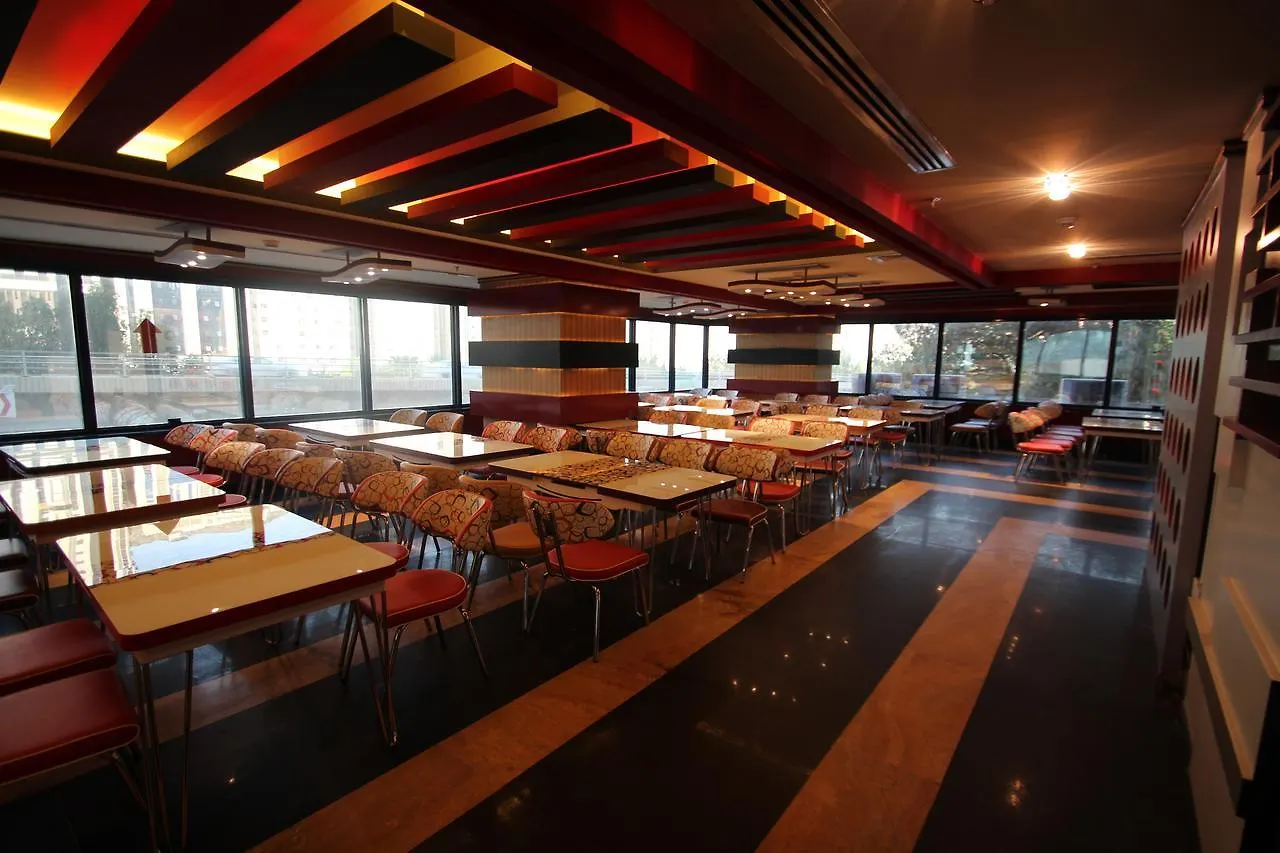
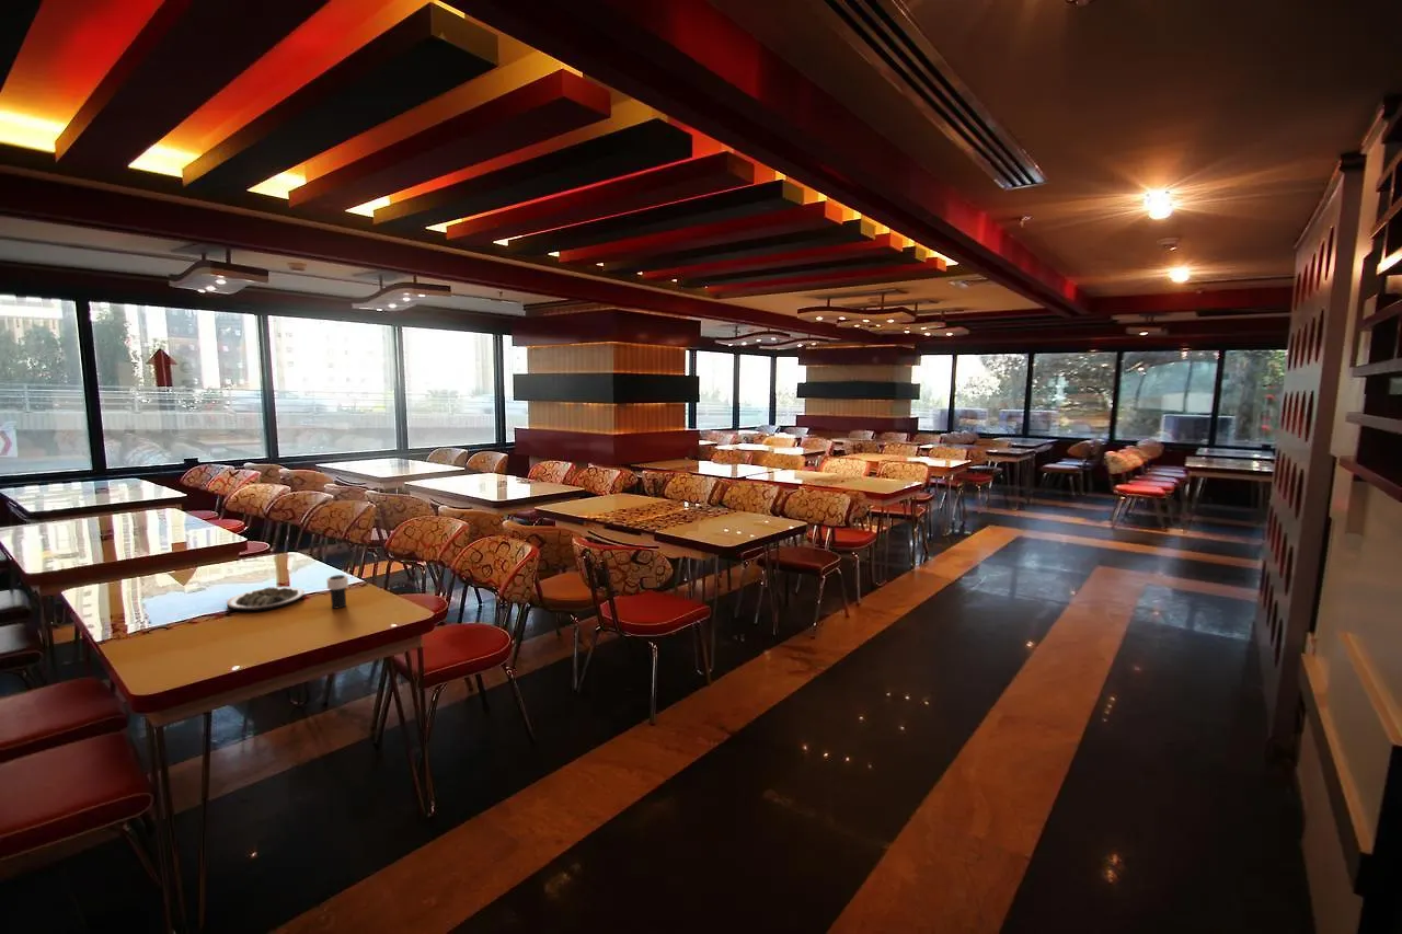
+ plate (266, 596)
+ cup (337, 591)
